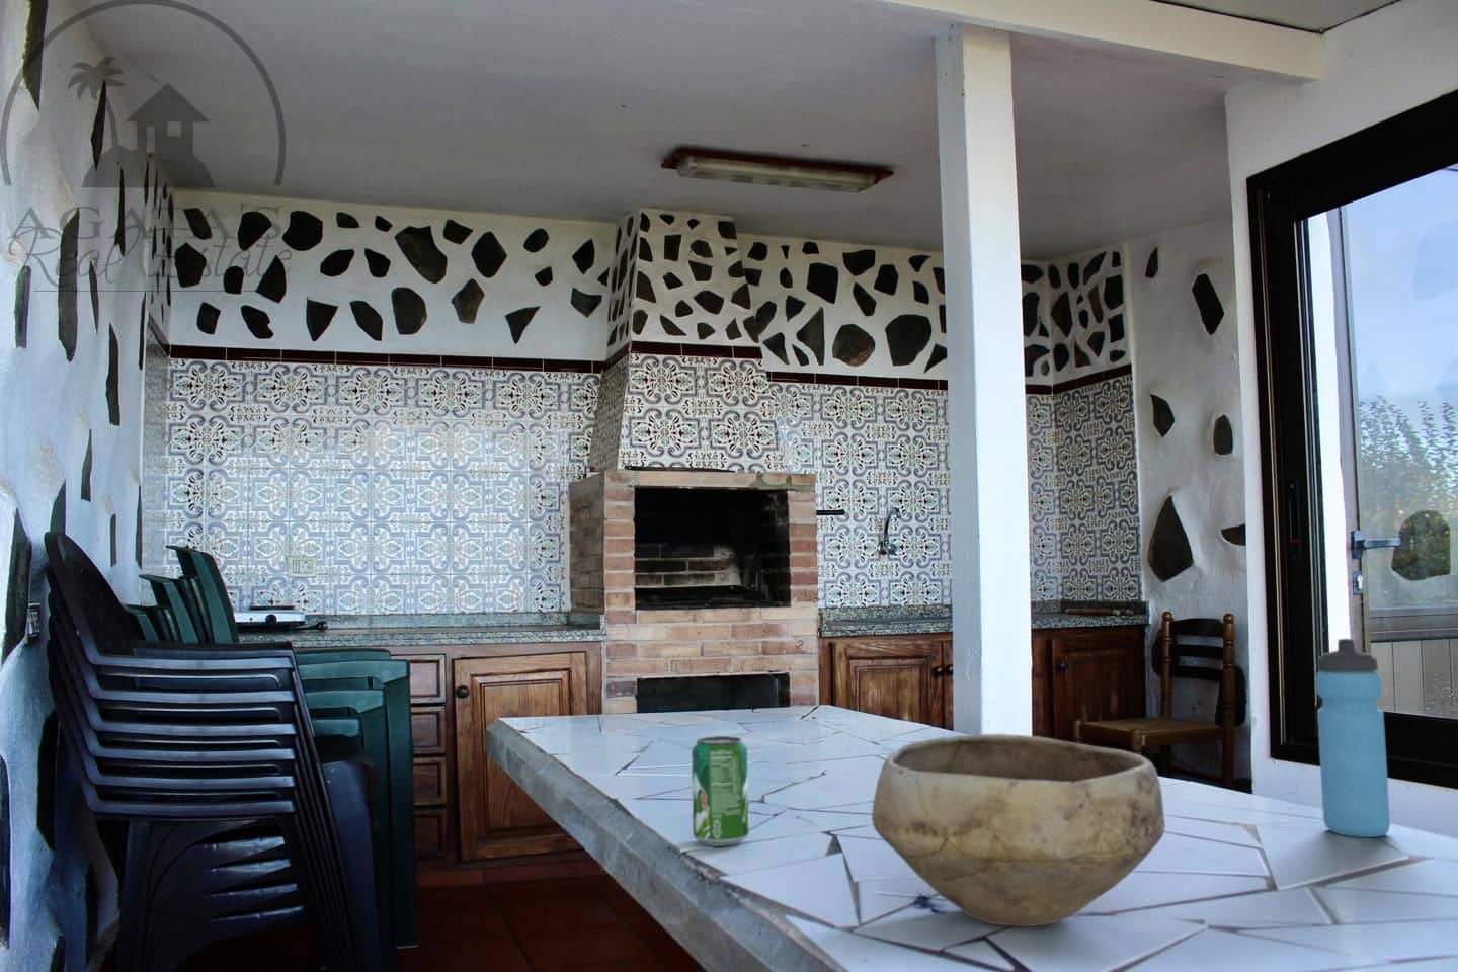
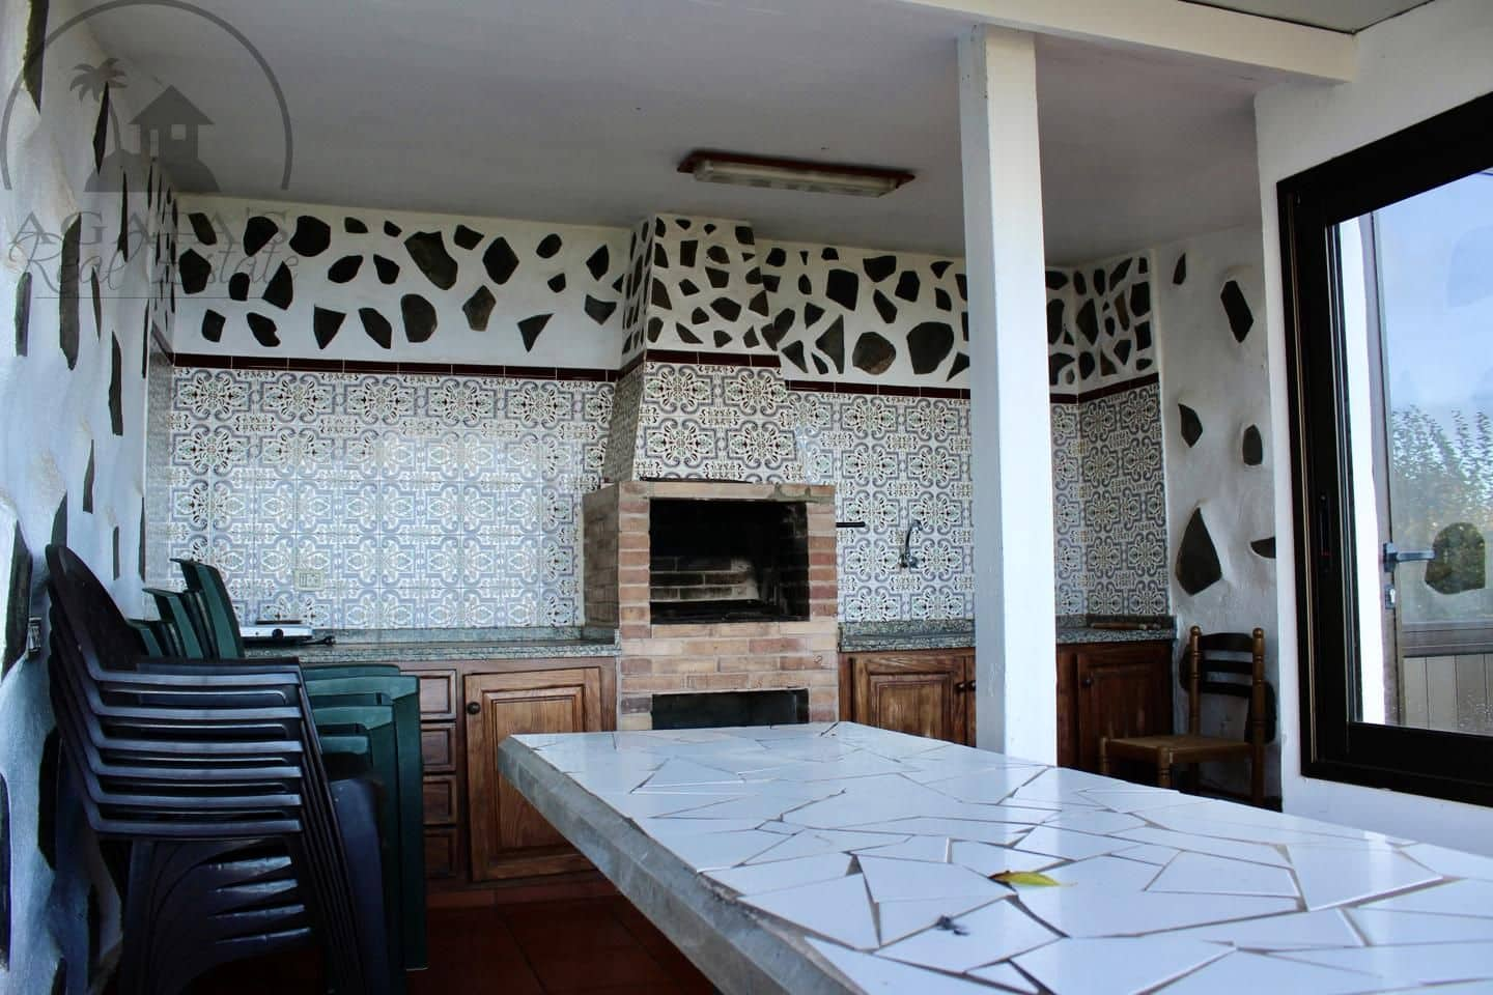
- beverage can (720, 790)
- bowl (1014, 831)
- water bottle (1351, 734)
